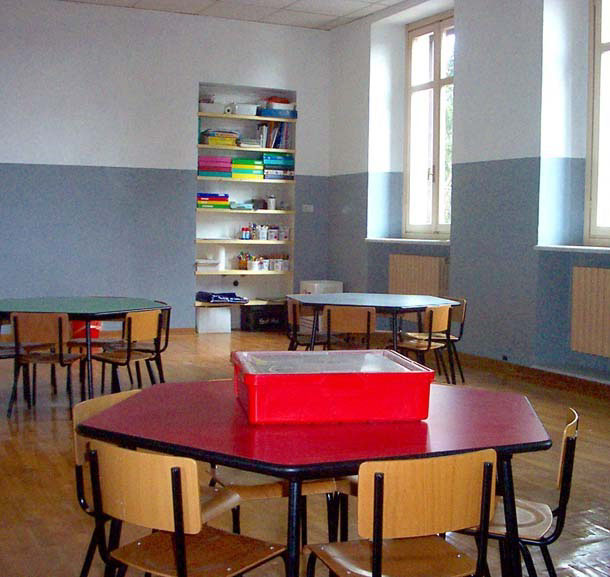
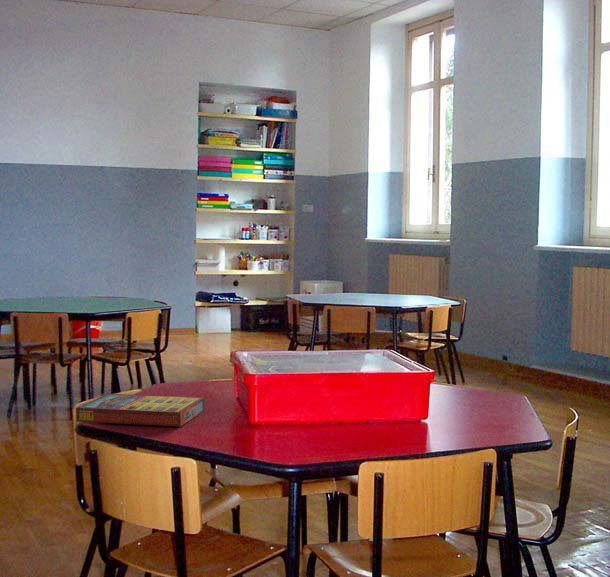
+ game compilation box (142, 409)
